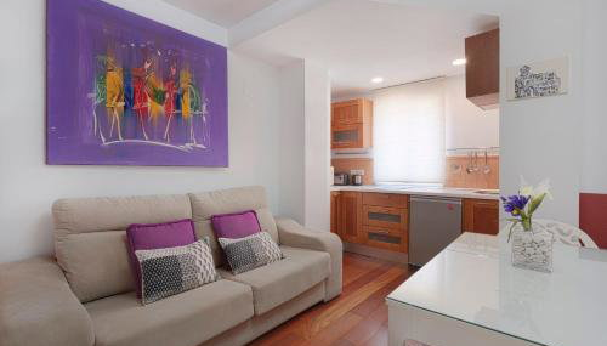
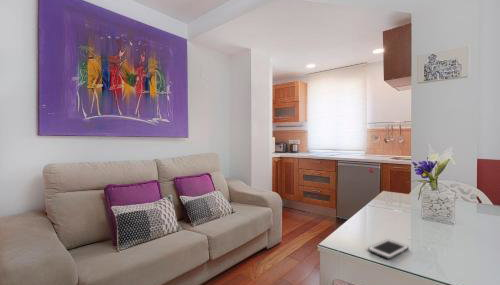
+ cell phone (388, 248)
